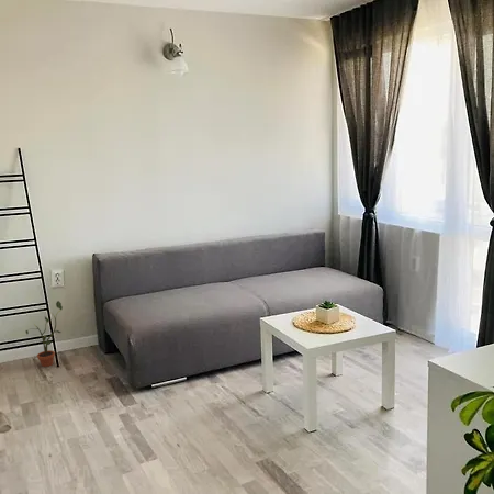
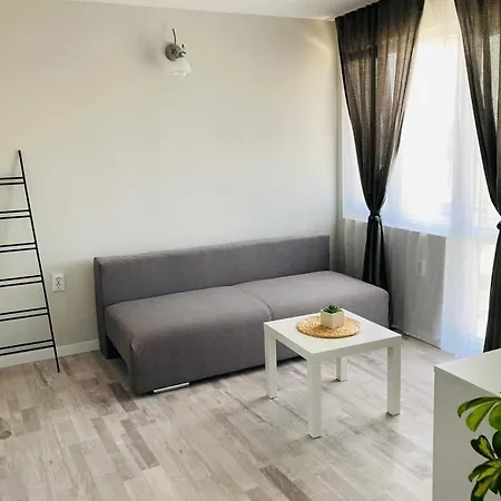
- potted plant (46, 336)
